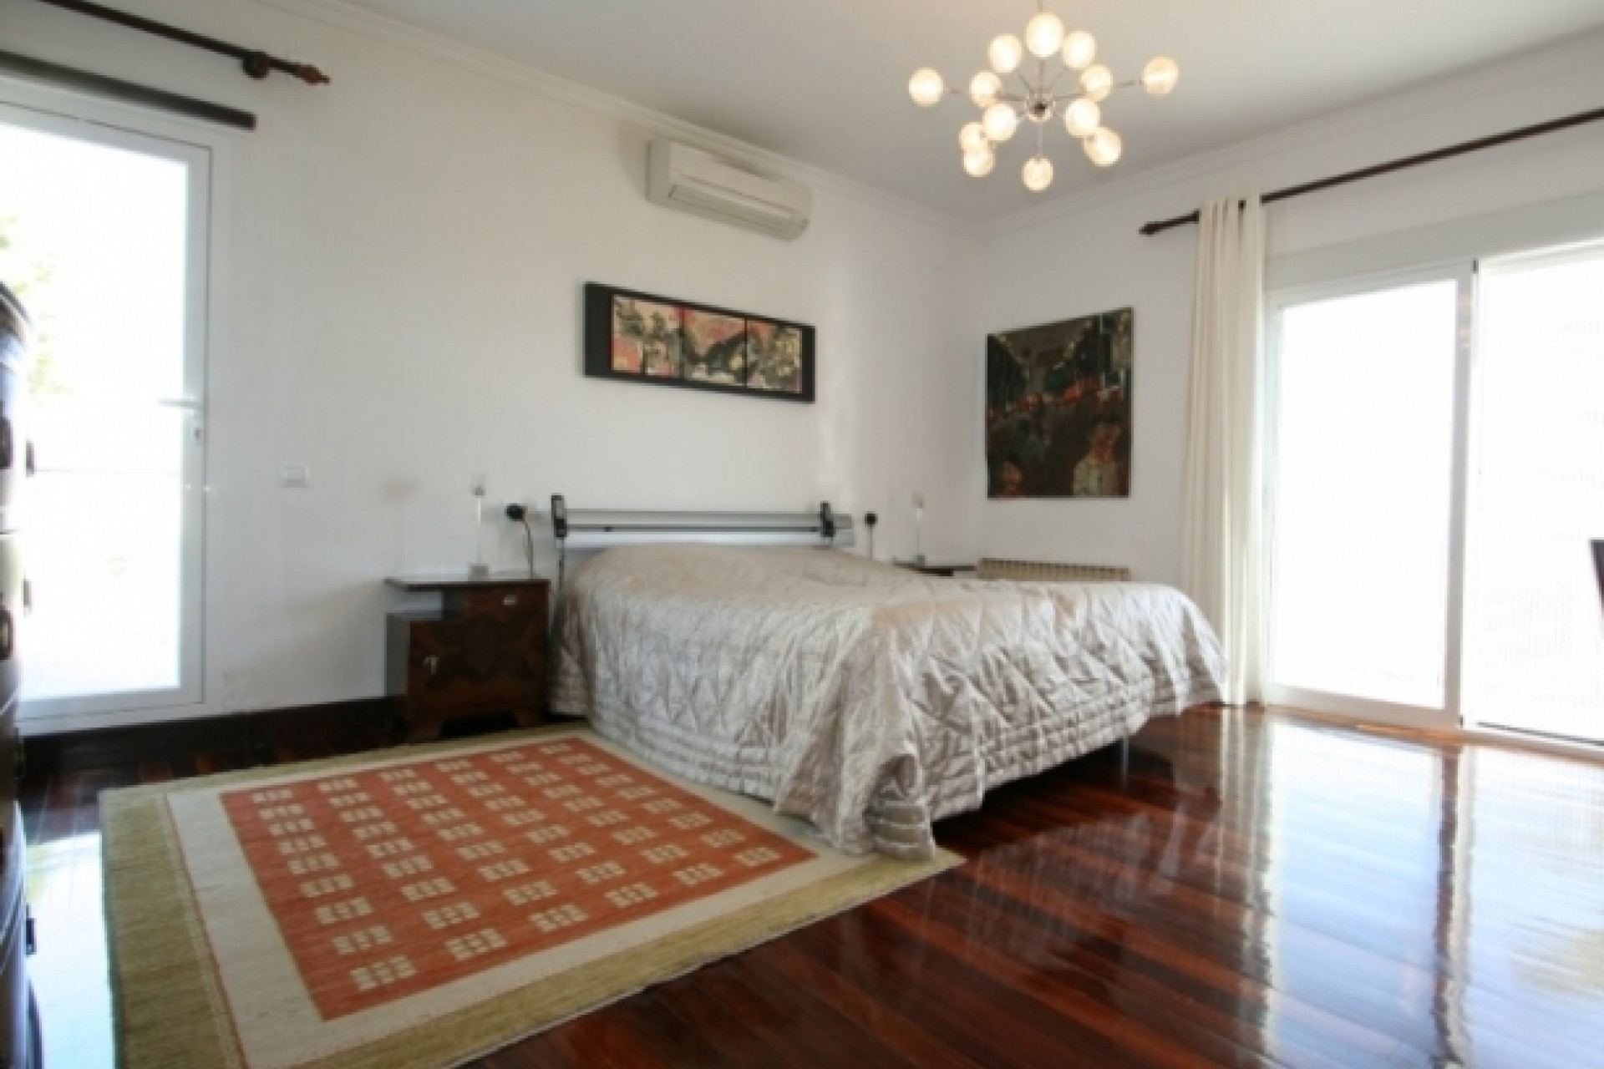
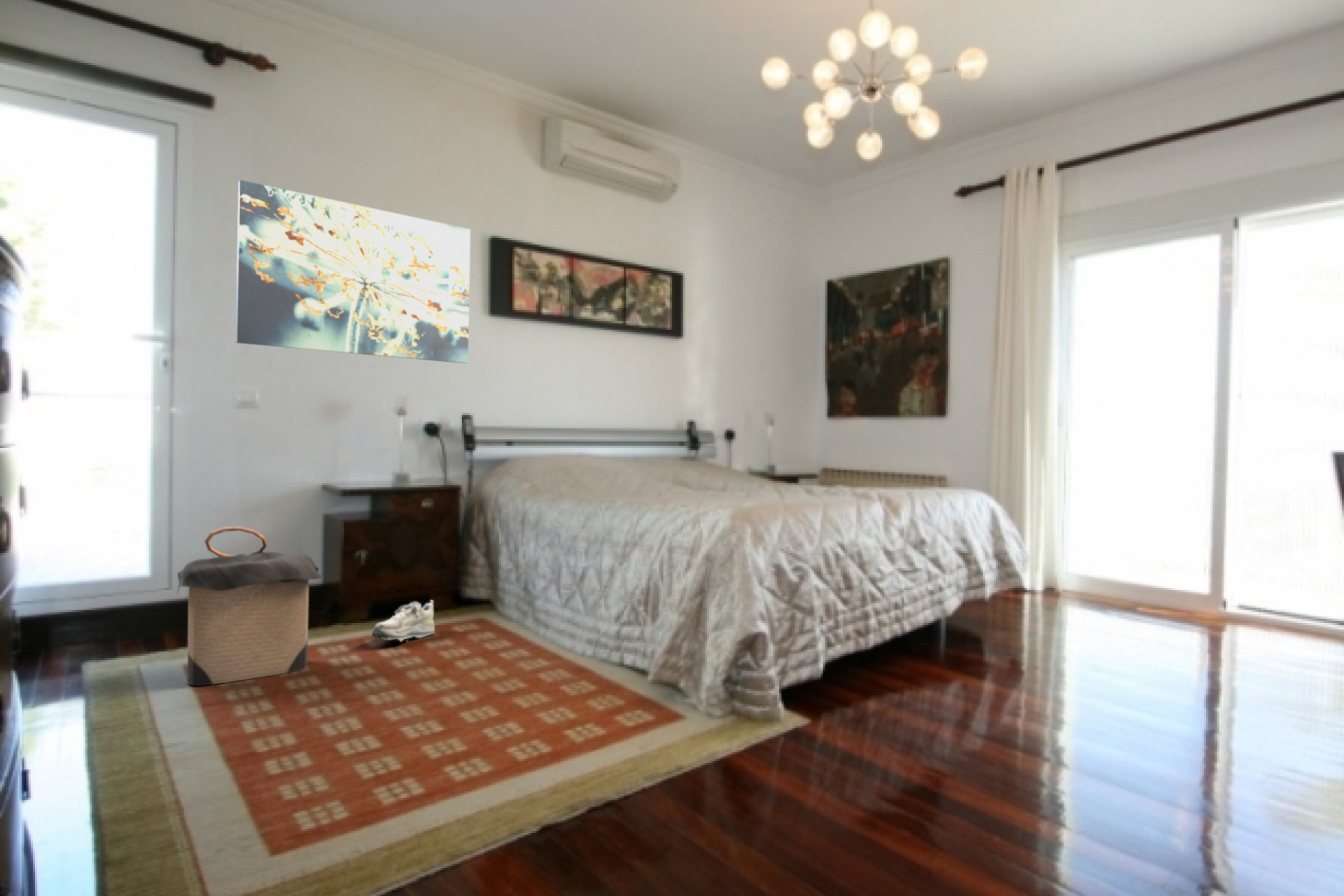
+ shoe (404, 620)
+ laundry hamper (253, 597)
+ wall art (363, 281)
